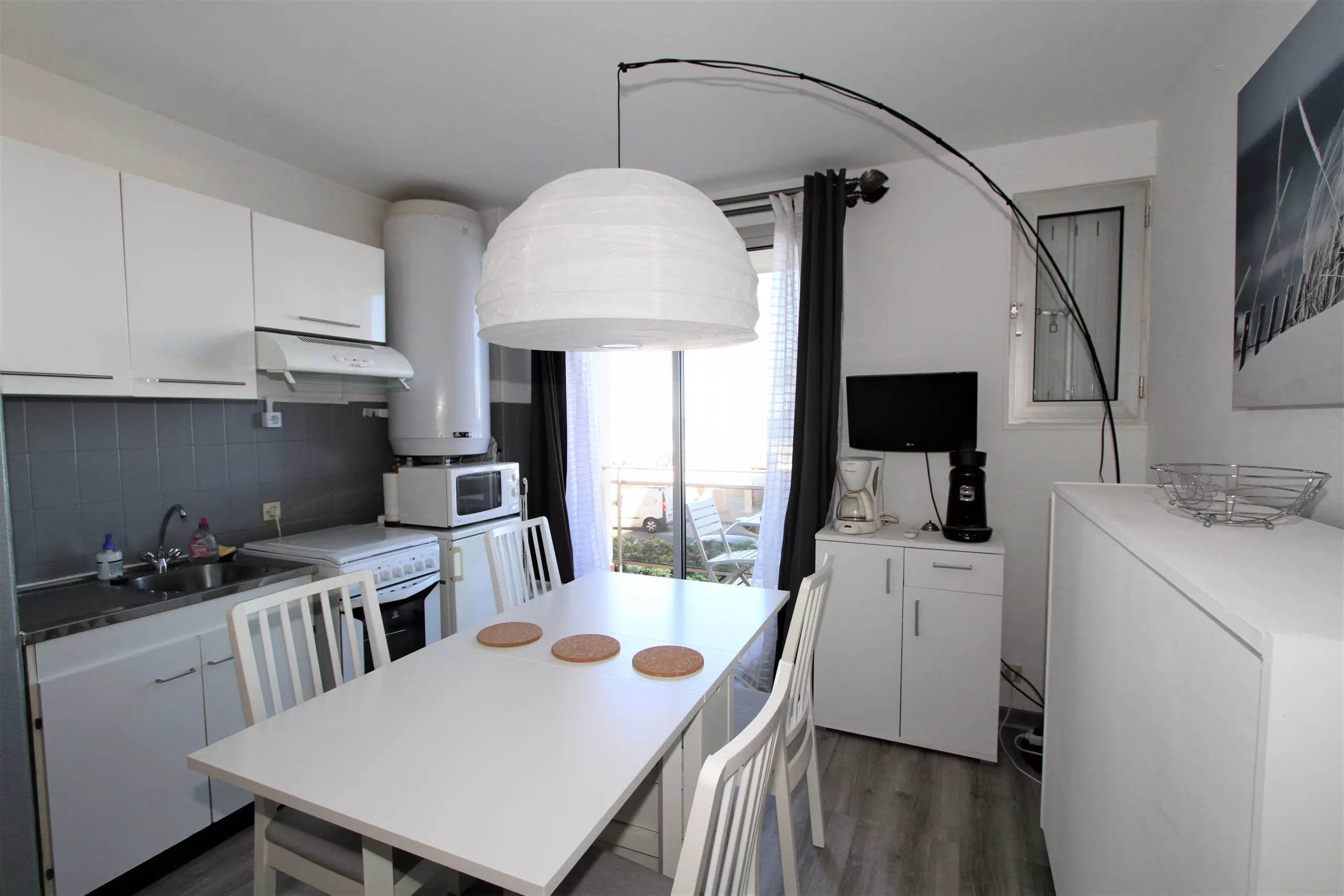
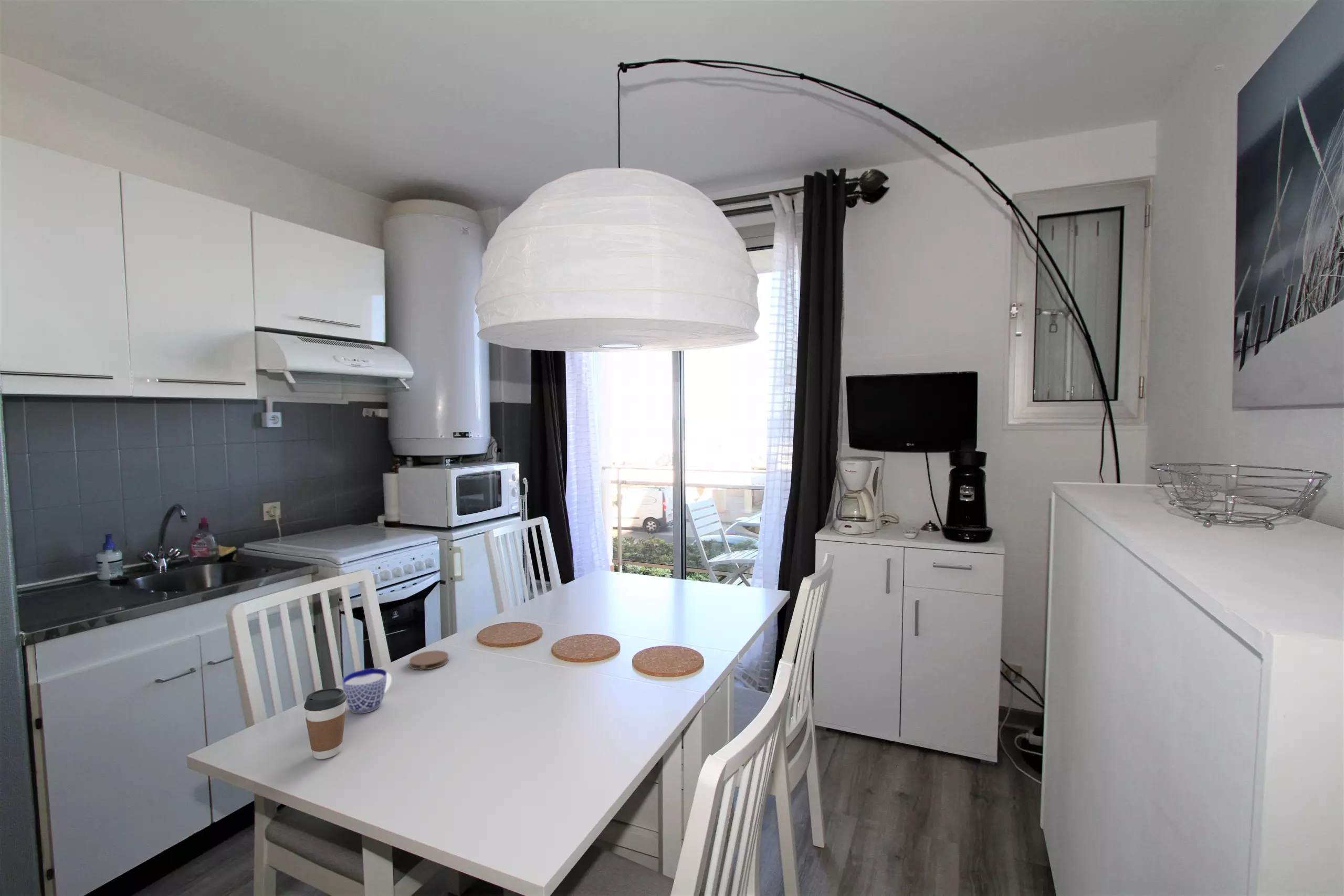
+ coffee cup (326, 723)
+ cup (370, 689)
+ coaster (429, 660)
